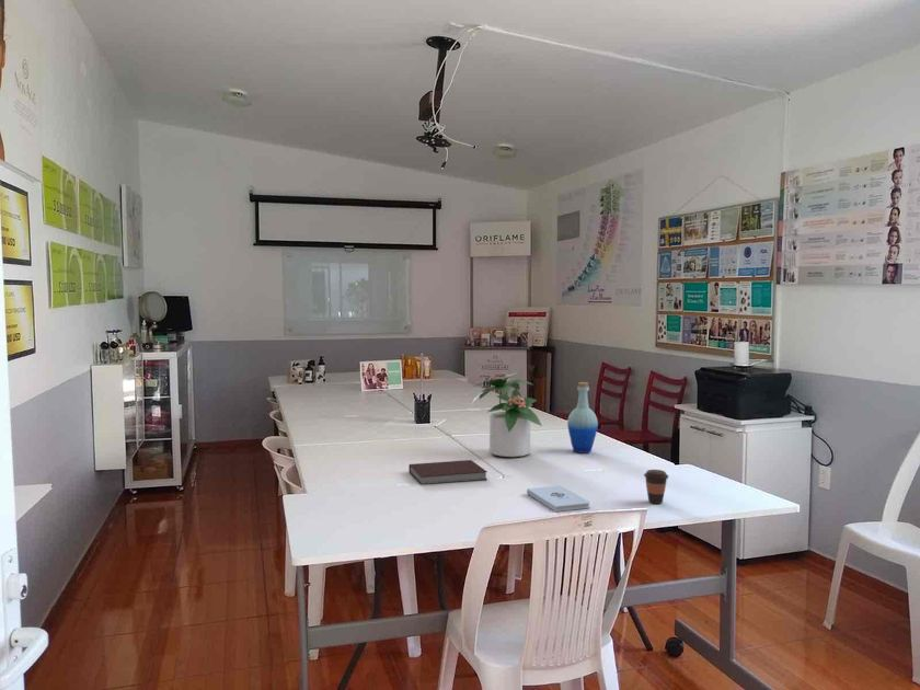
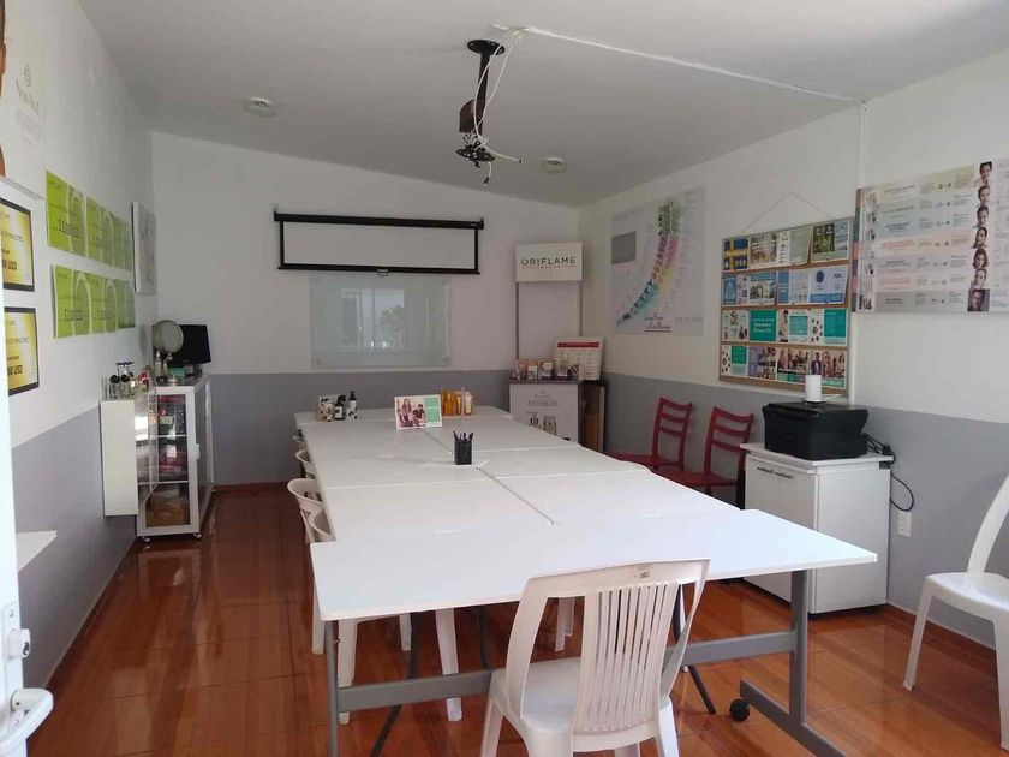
- notebook (447, 471)
- coffee cup (655, 486)
- bottle (583, 416)
- potted plant (504, 412)
- notepad (557, 497)
